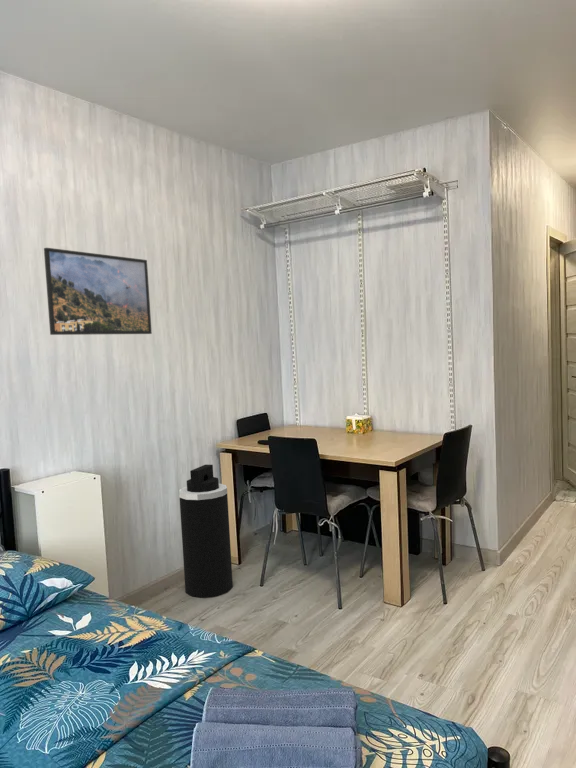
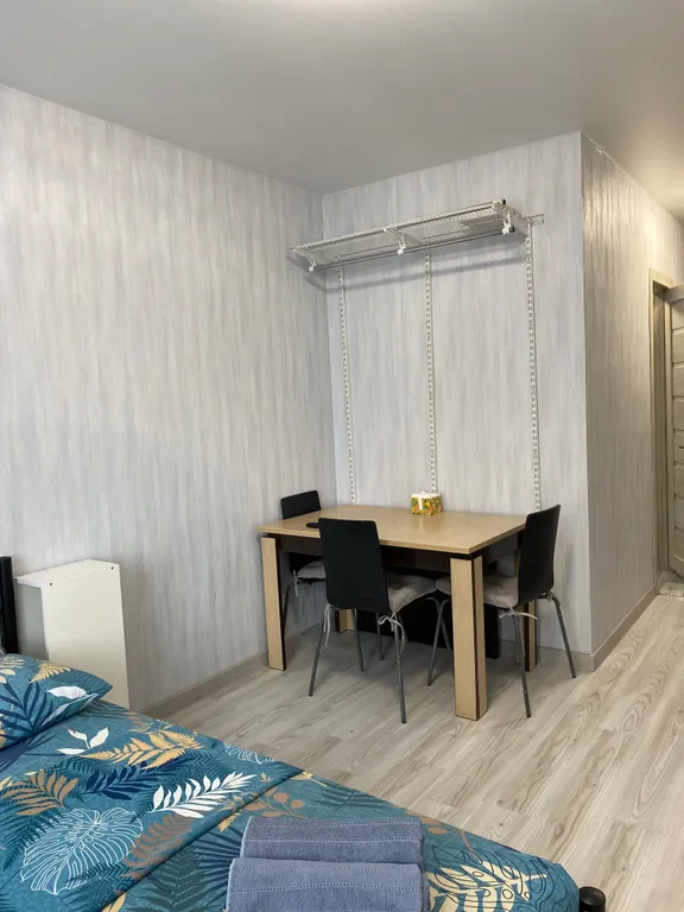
- trash can (205, 527)
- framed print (102, 294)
